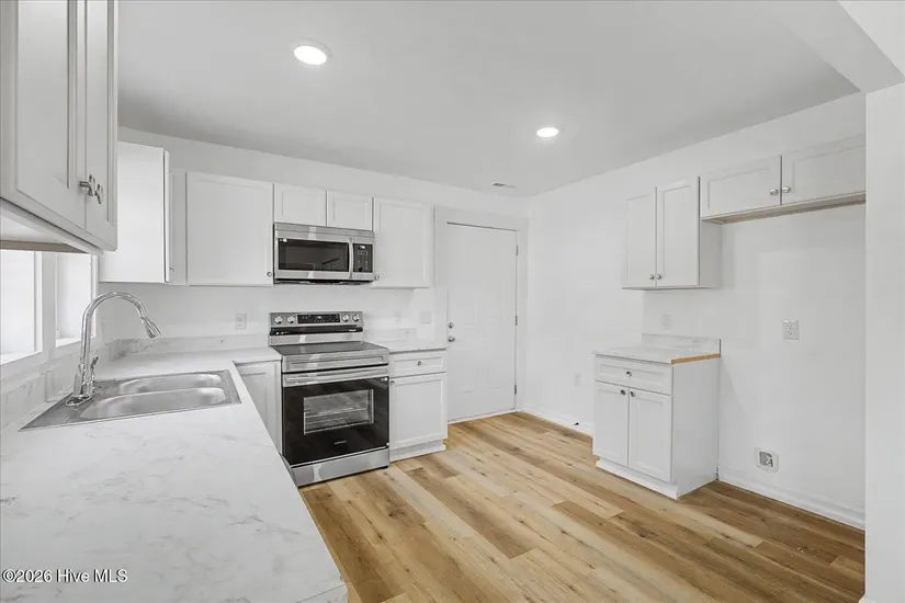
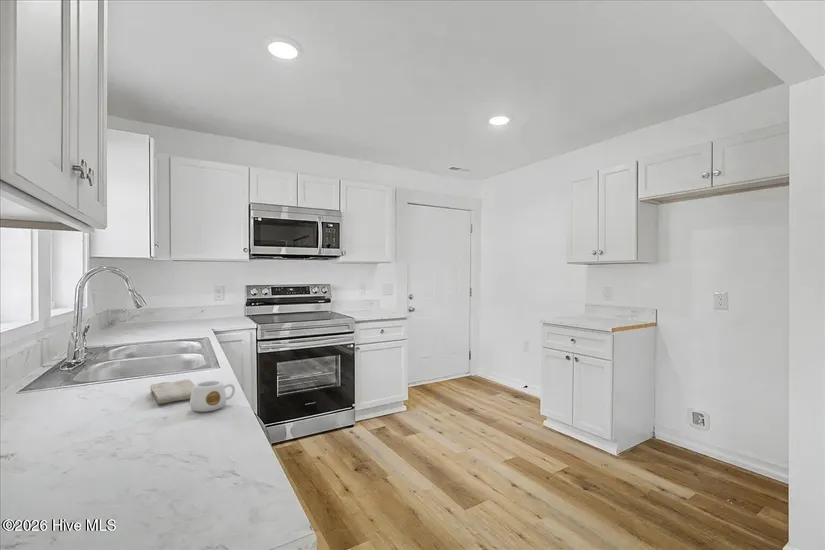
+ mug (213, 394)
+ washcloth (174, 390)
